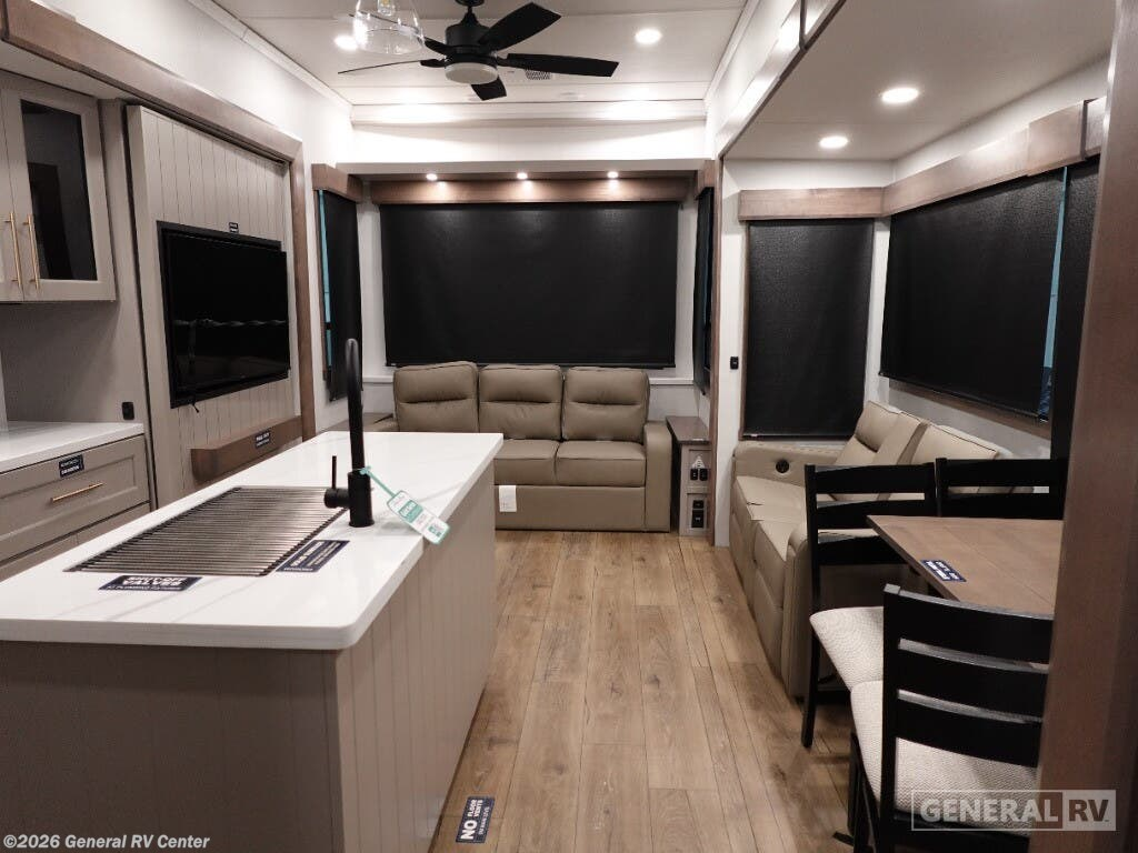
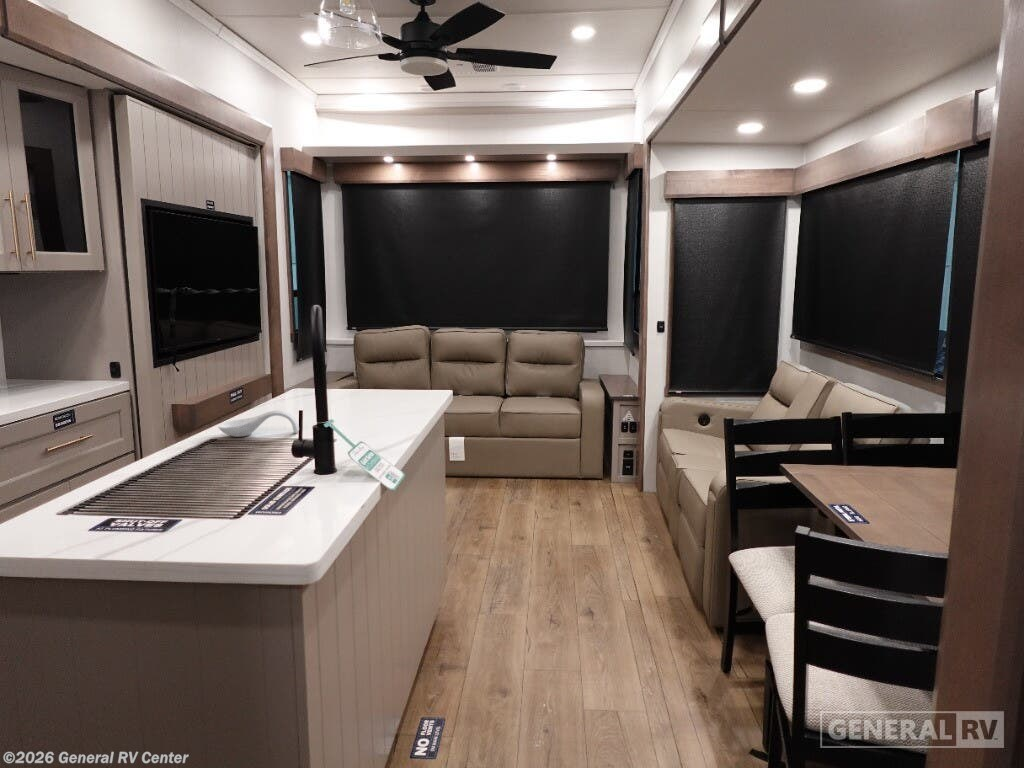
+ spoon rest (258, 422)
